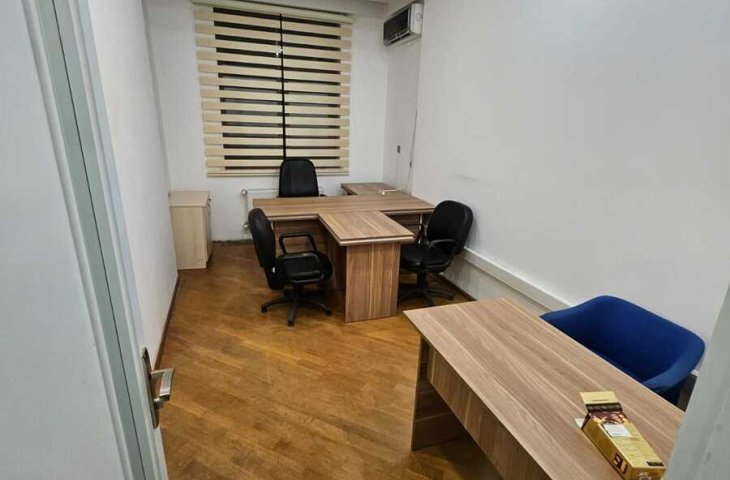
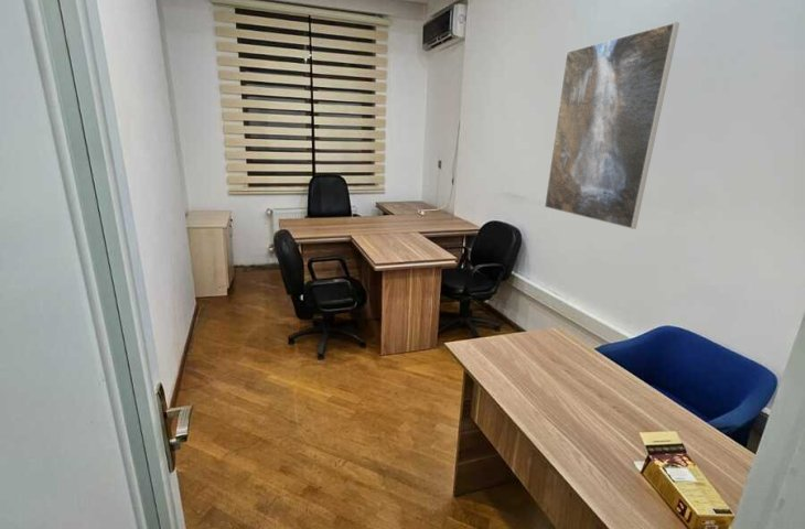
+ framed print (598, 133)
